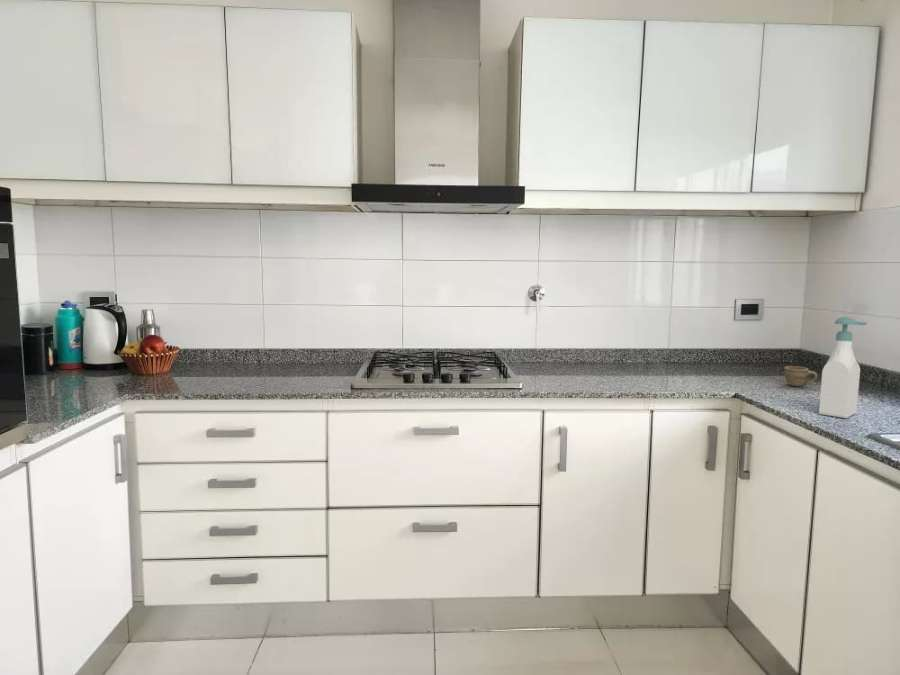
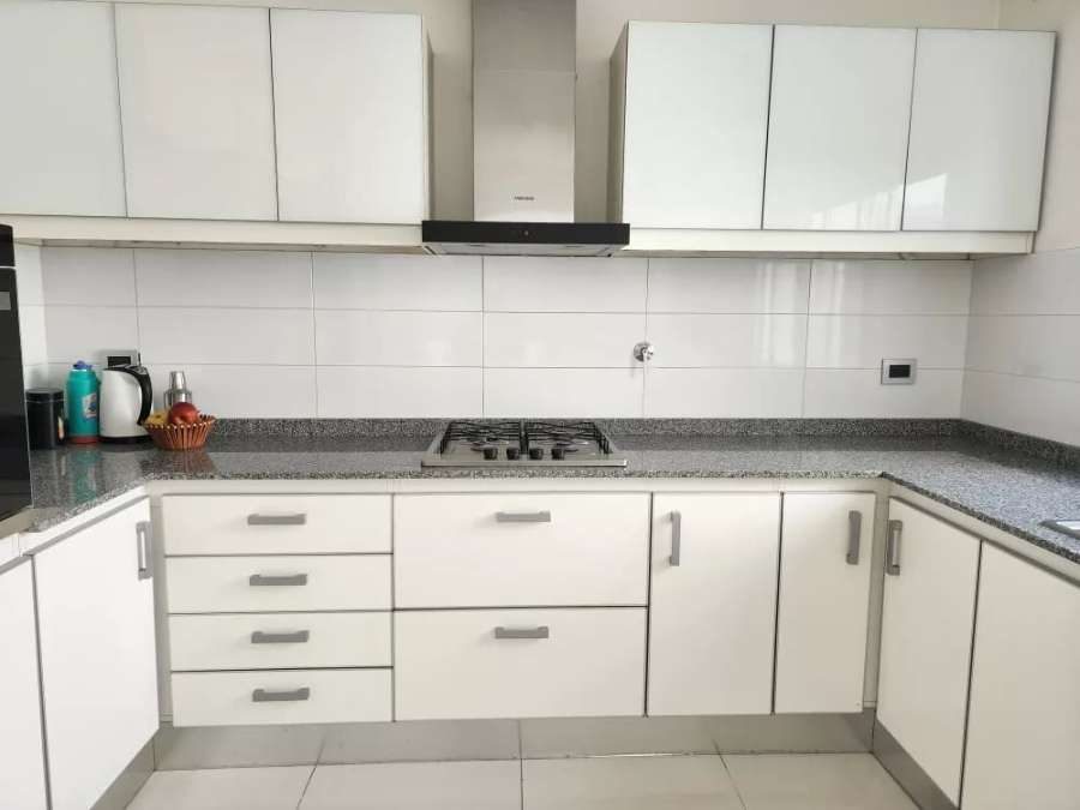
- cup (800, 377)
- soap bottle (845, 366)
